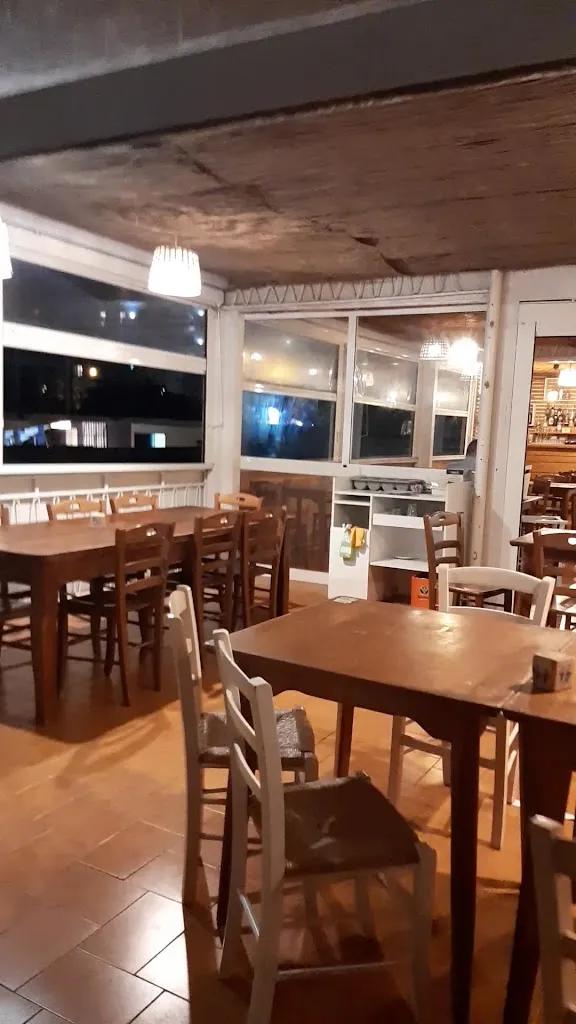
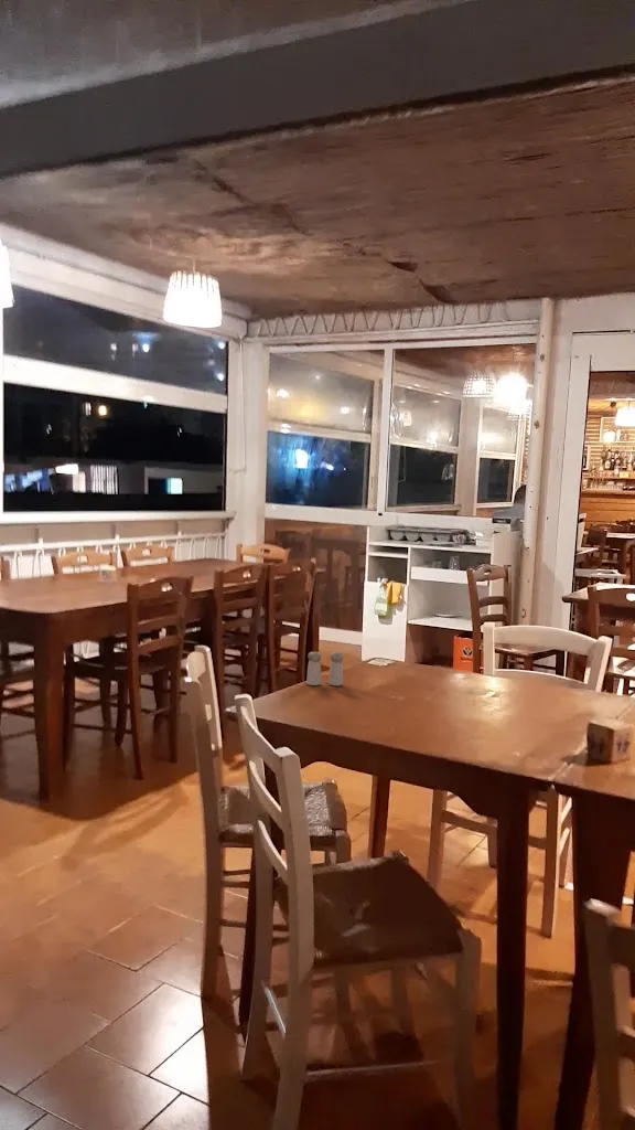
+ salt and pepper shaker (330, 668)
